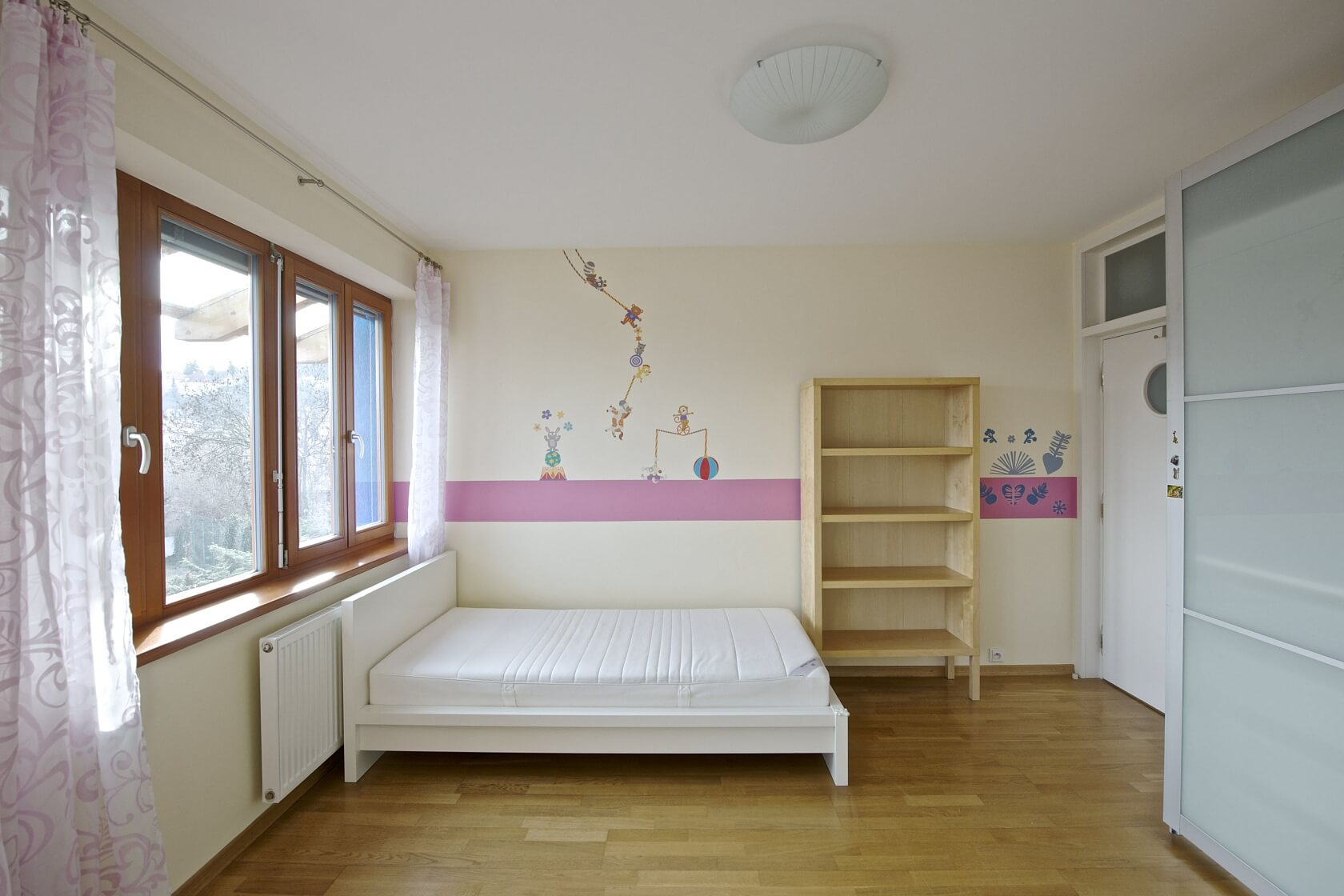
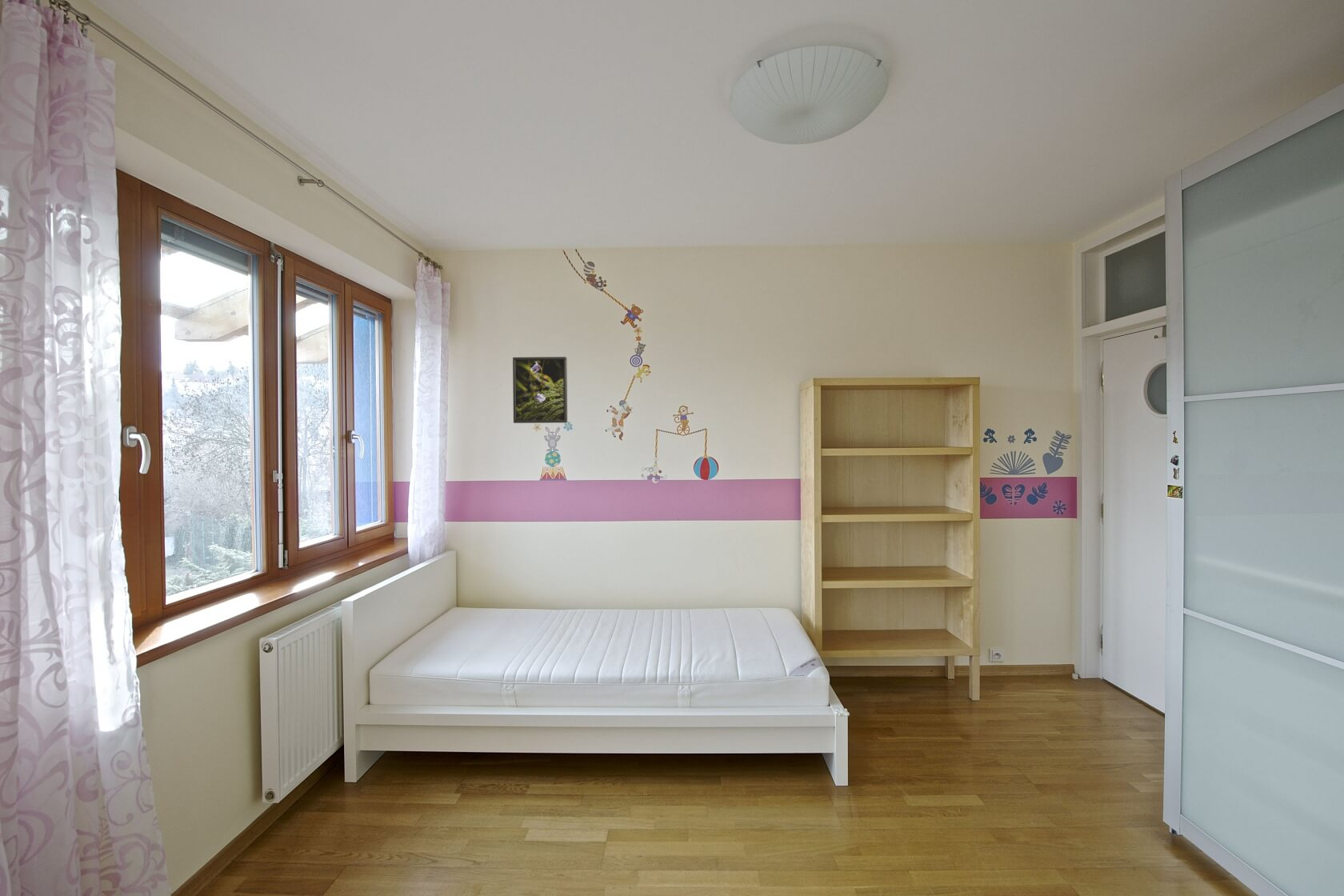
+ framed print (540, 390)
